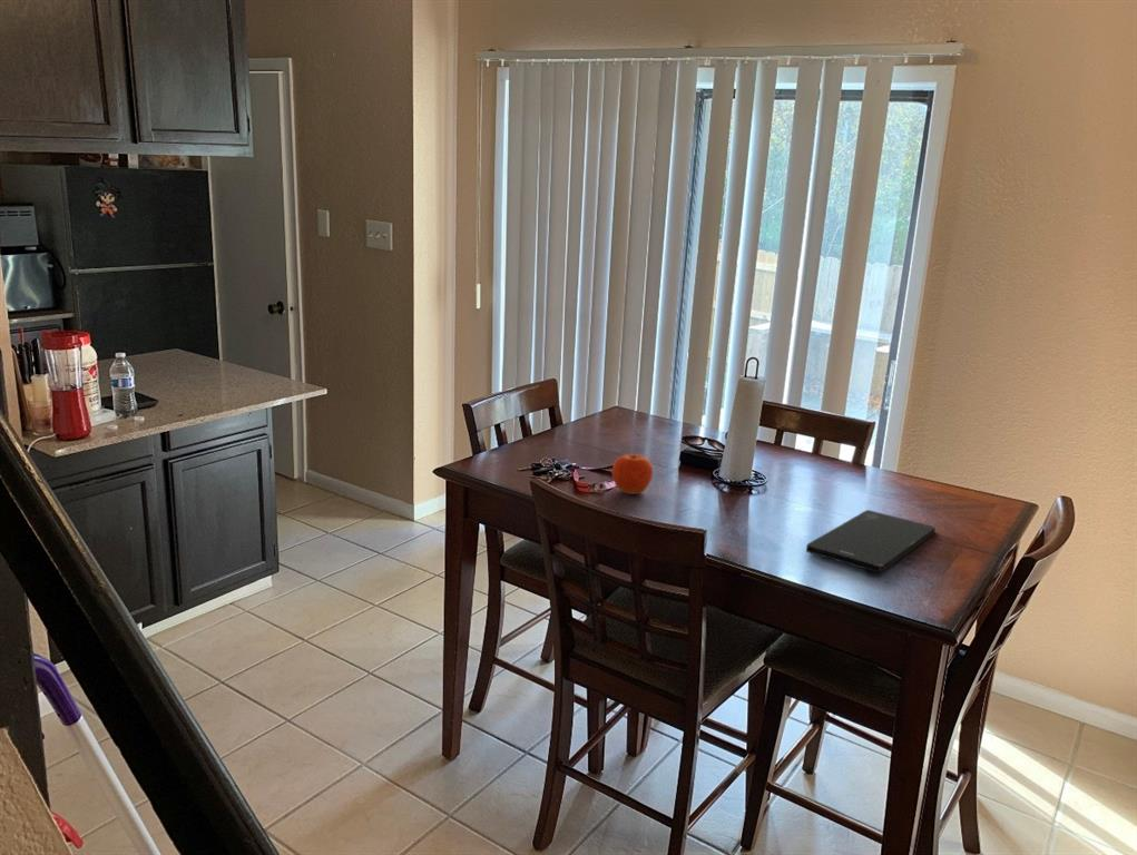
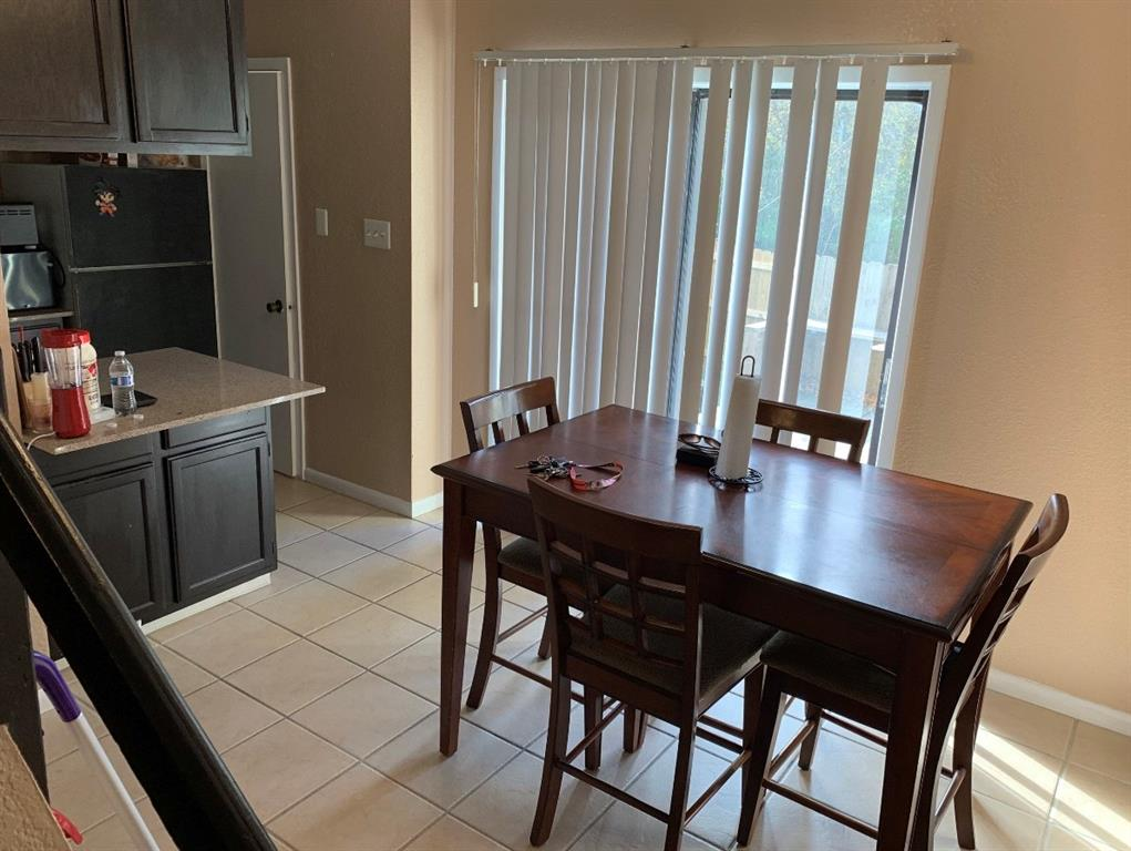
- smartphone (873, 538)
- fruit (631, 473)
